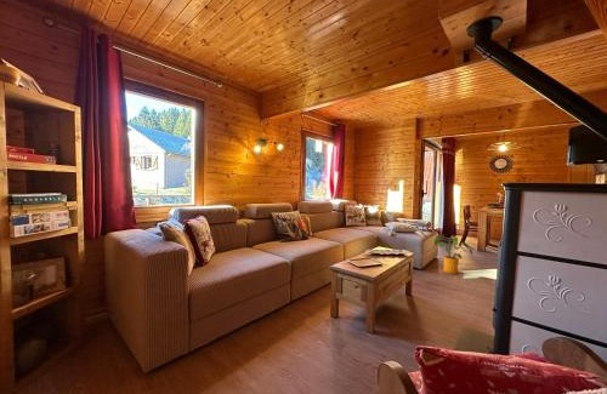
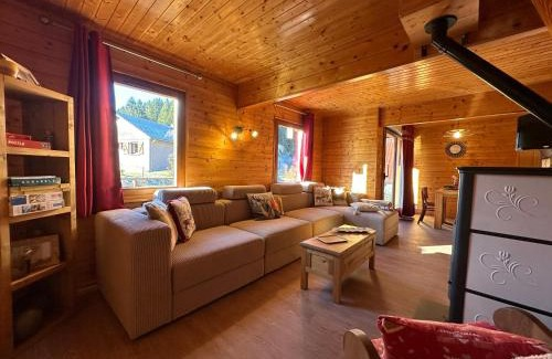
- house plant (449, 253)
